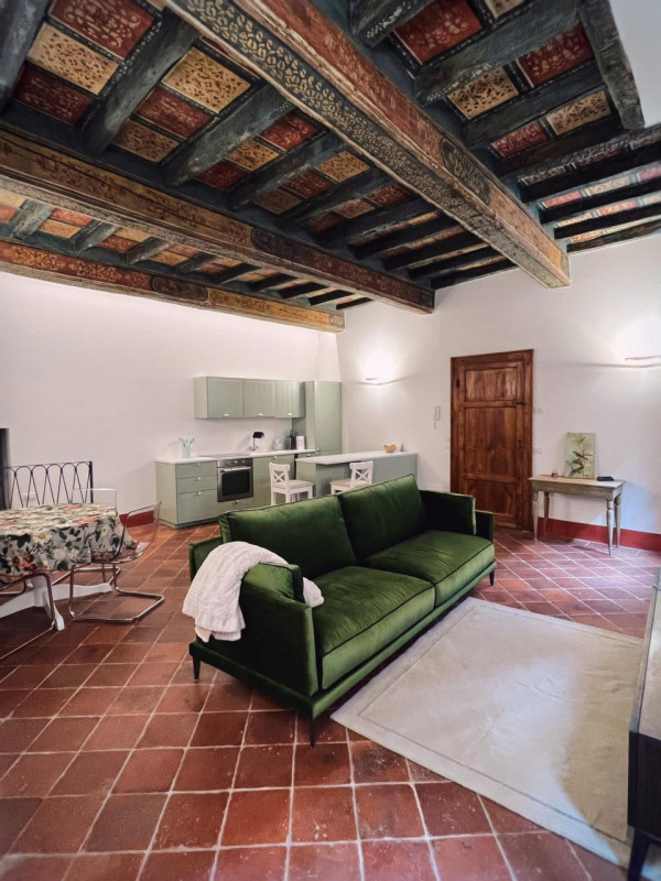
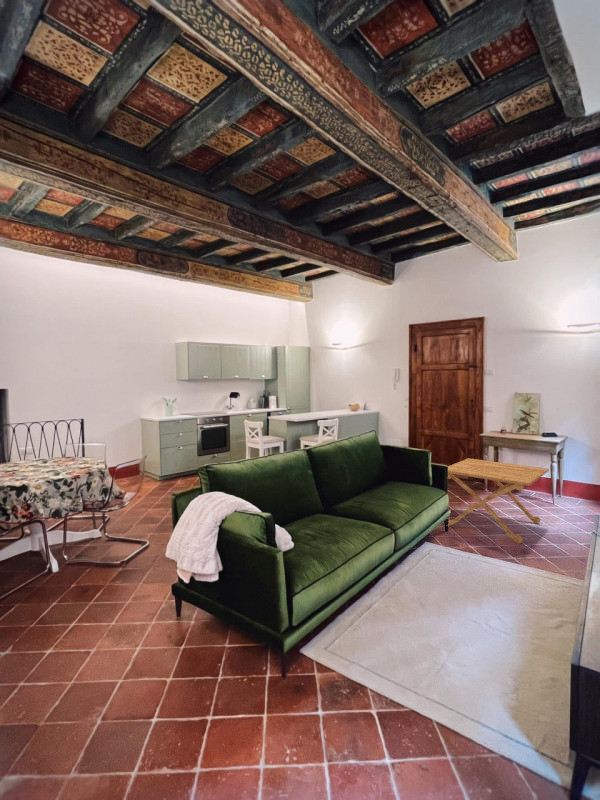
+ side table (494, 496)
